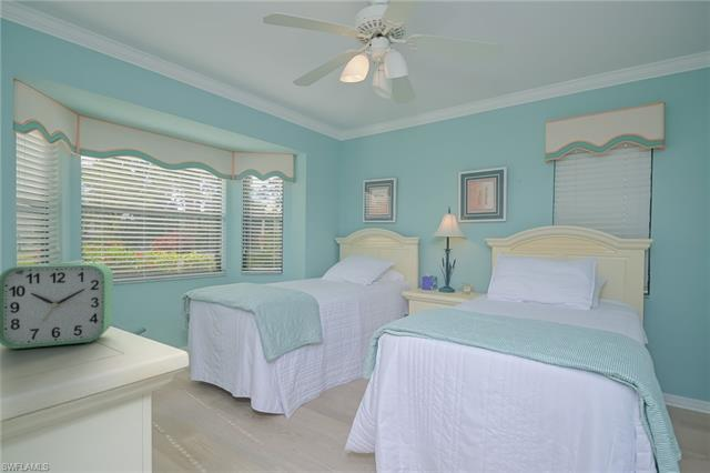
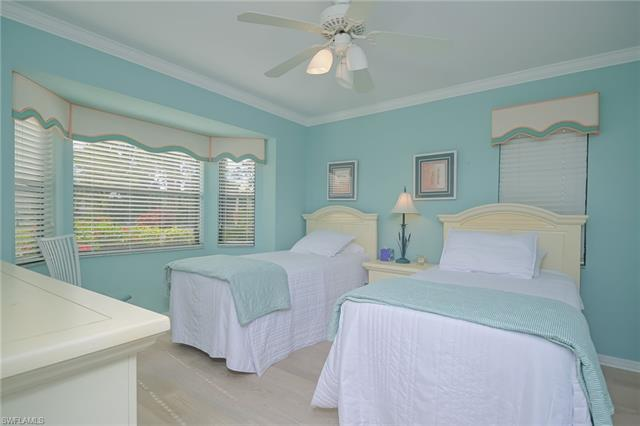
- alarm clock (60, 302)
